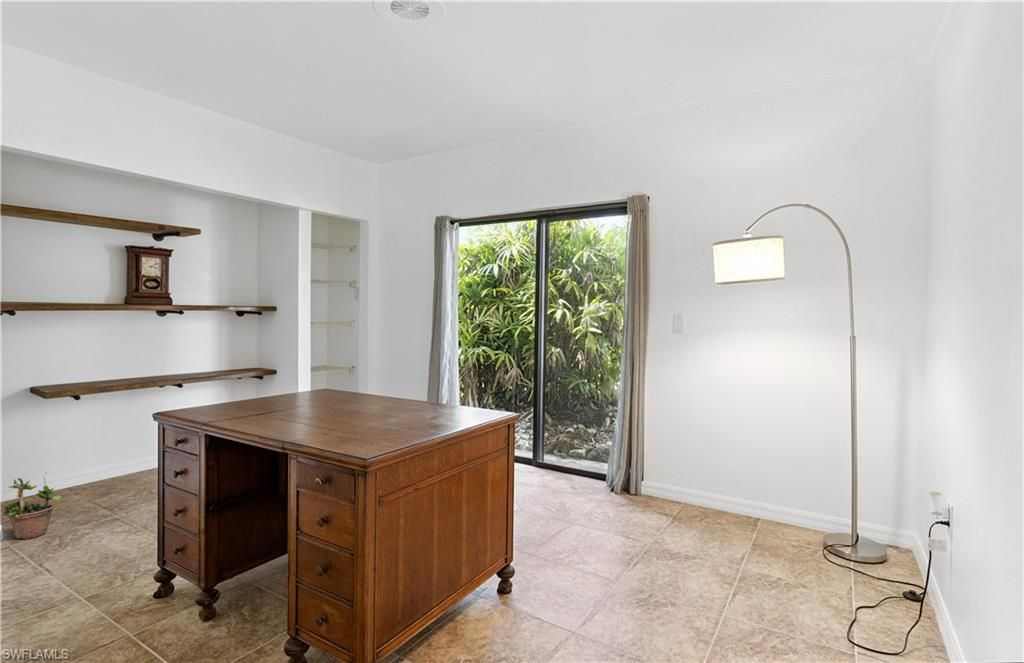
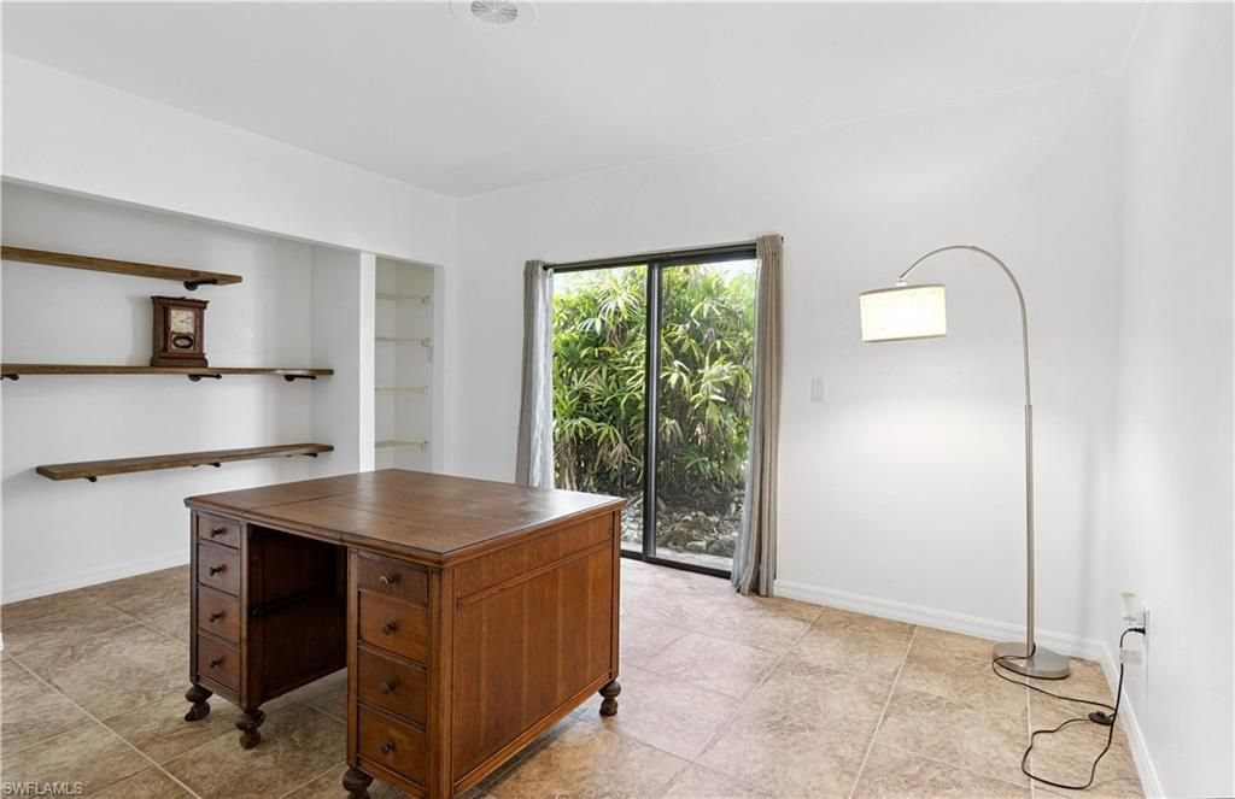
- potted plant (27, 503)
